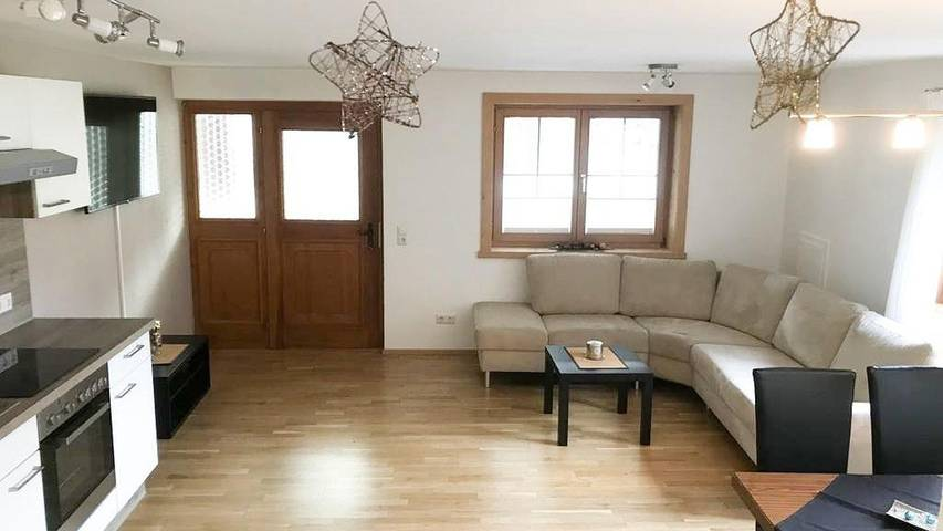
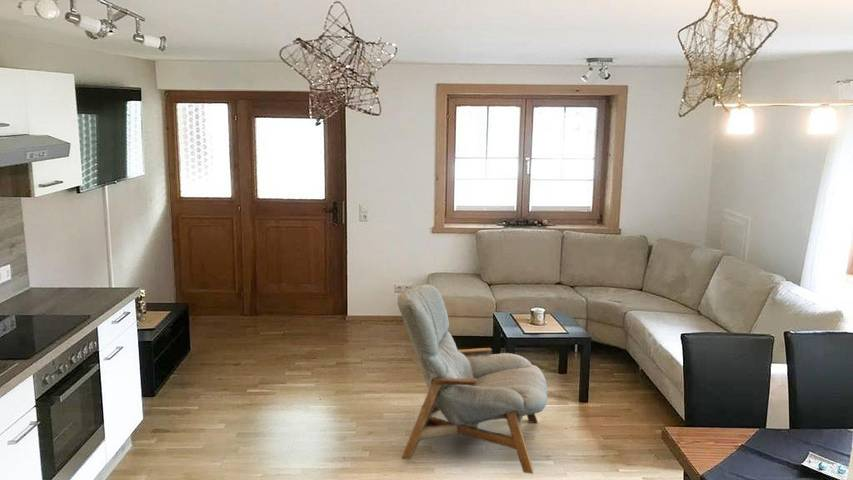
+ armchair (472, 367)
